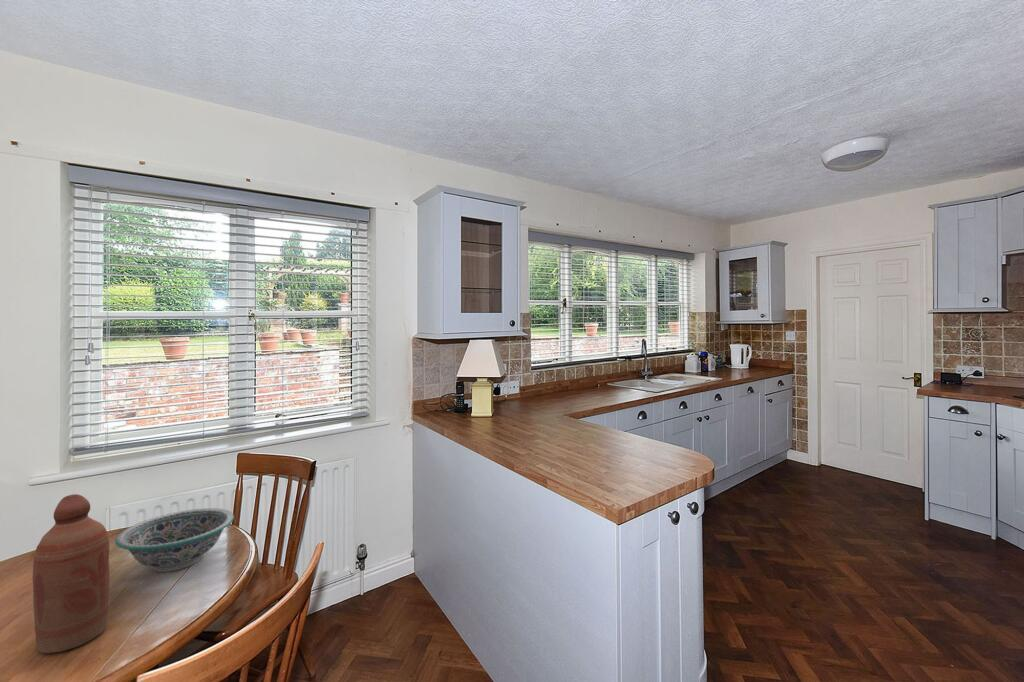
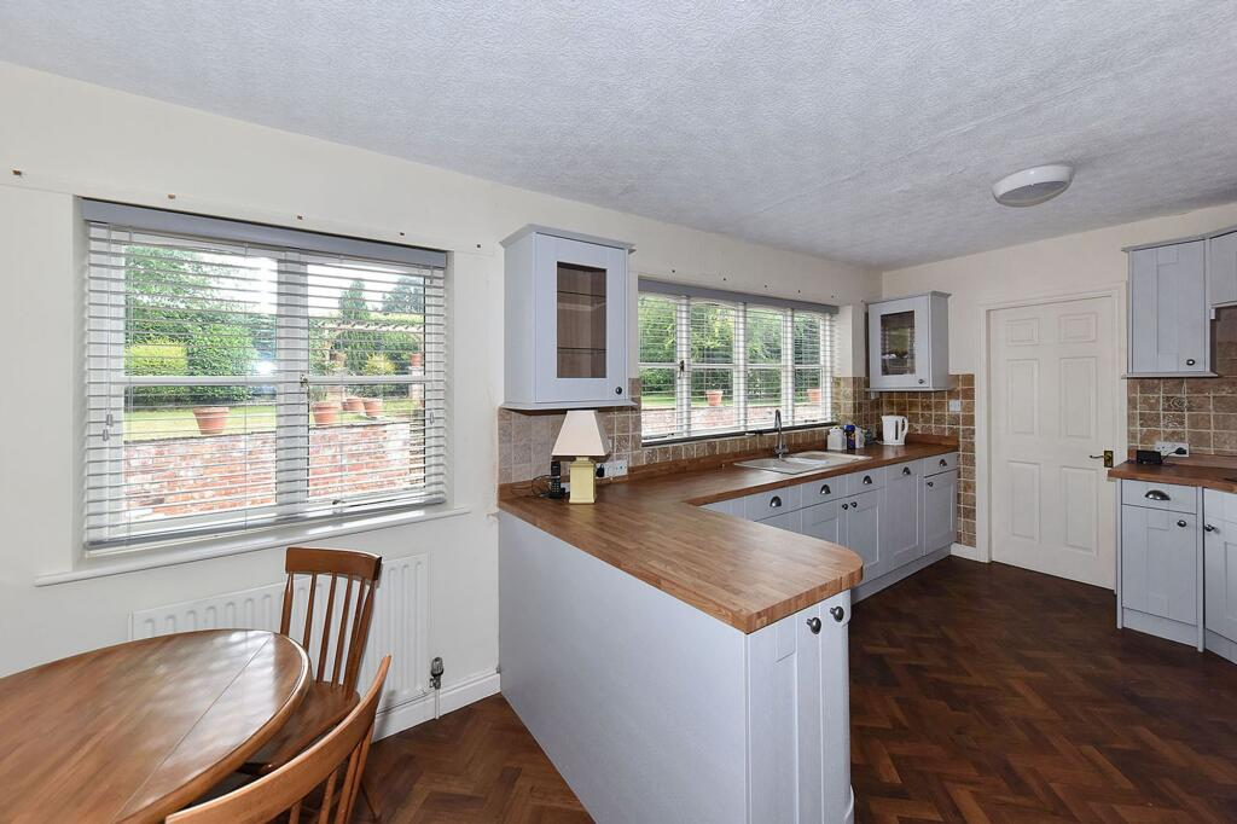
- bottle (72, 565)
- decorative bowl (178, 543)
